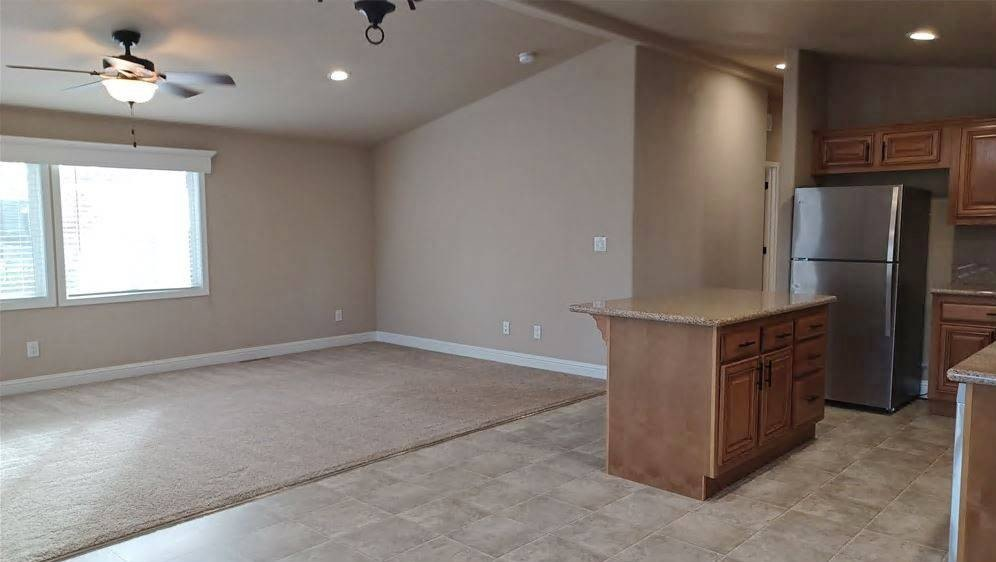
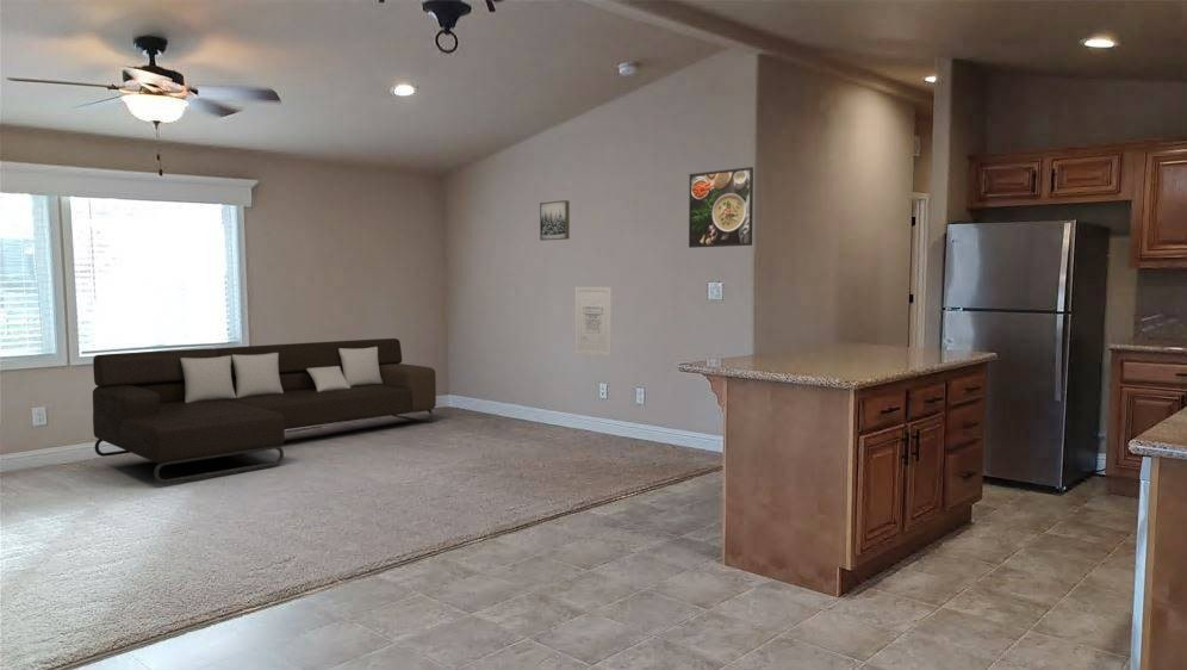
+ sofa (299, 396)
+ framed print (720, 209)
+ wall art (592, 321)
+ wall art (554, 221)
